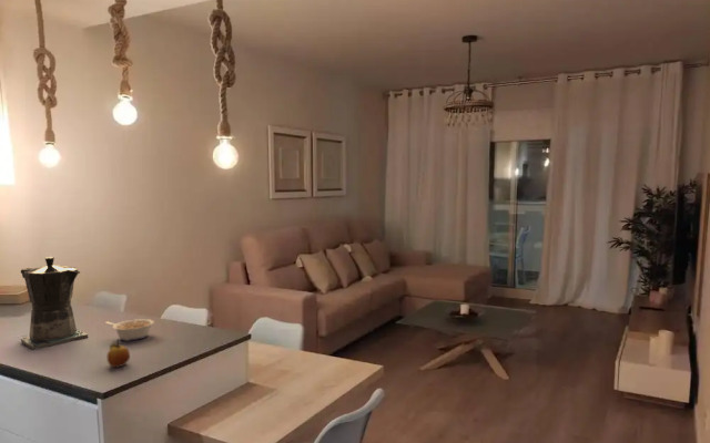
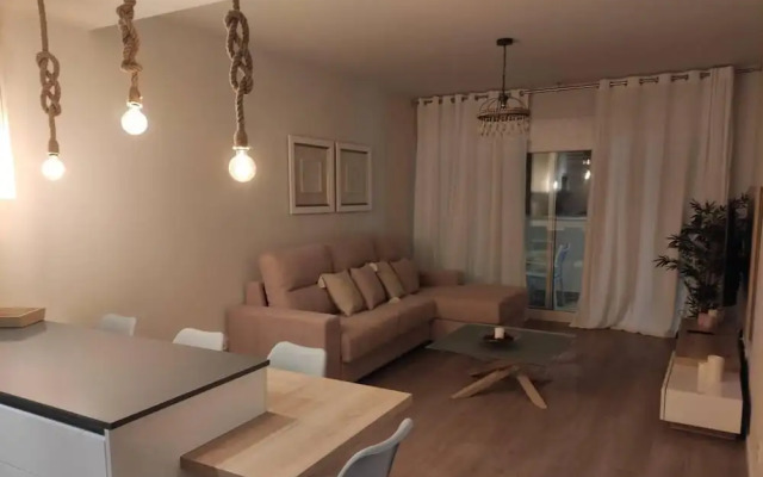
- coffee maker (50, 298)
- fruit (116, 350)
- legume (132, 329)
